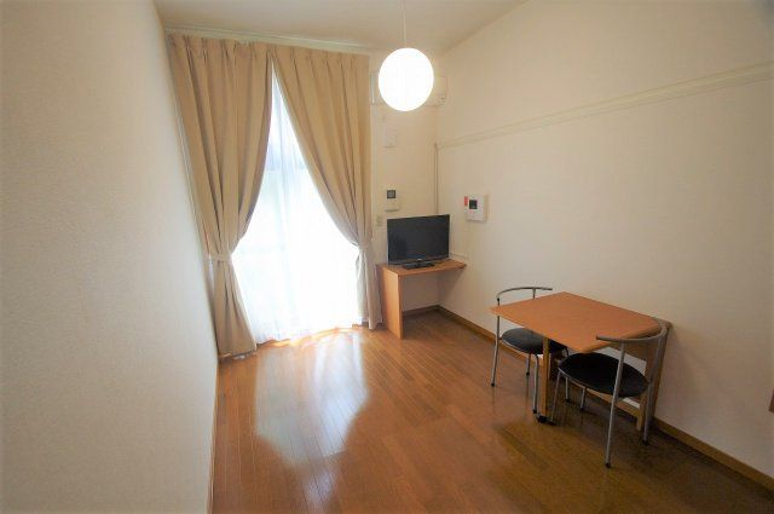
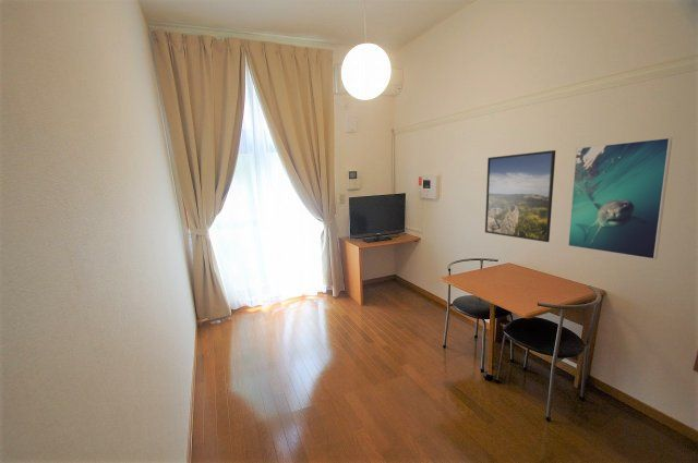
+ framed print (516, 196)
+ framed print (613, 198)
